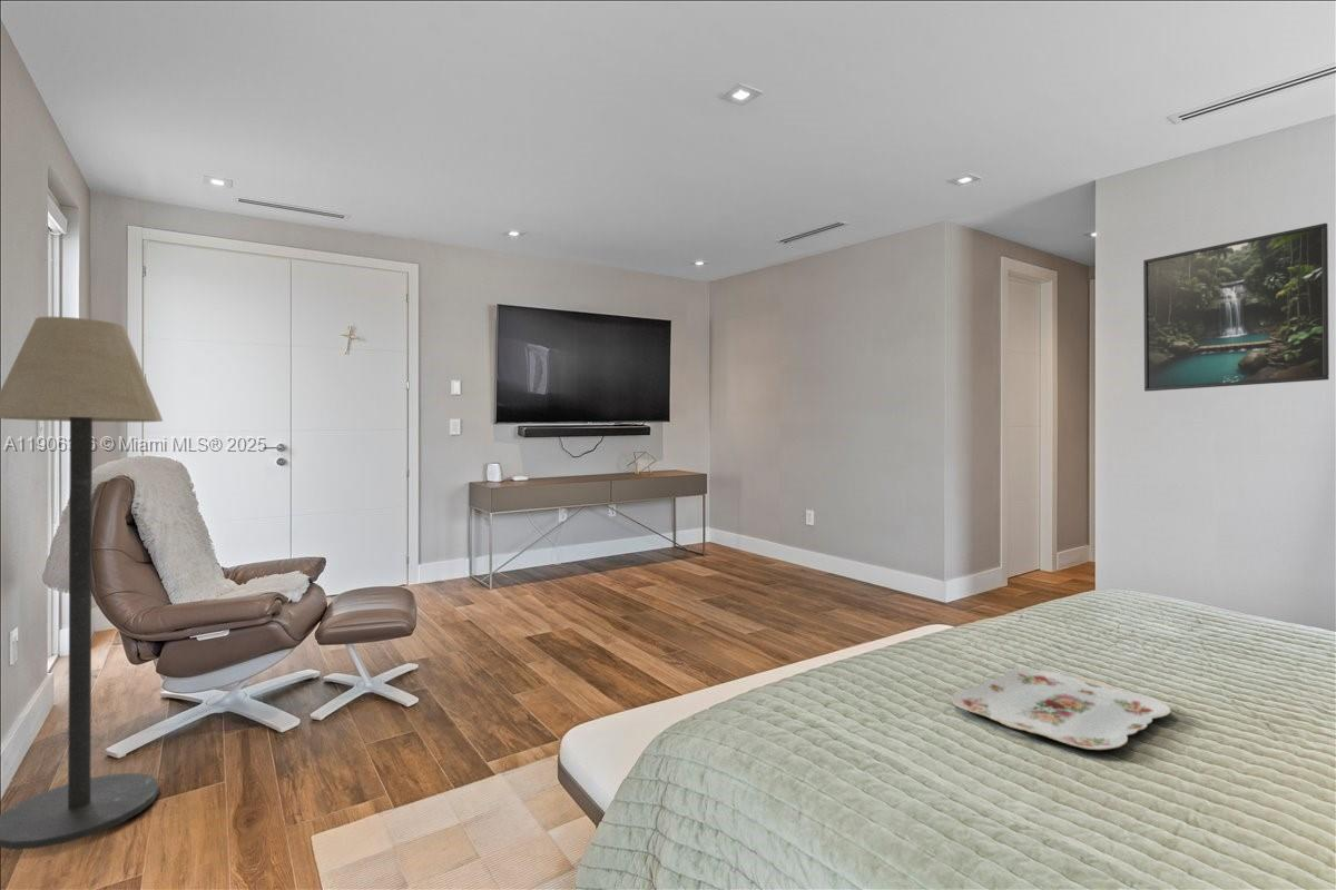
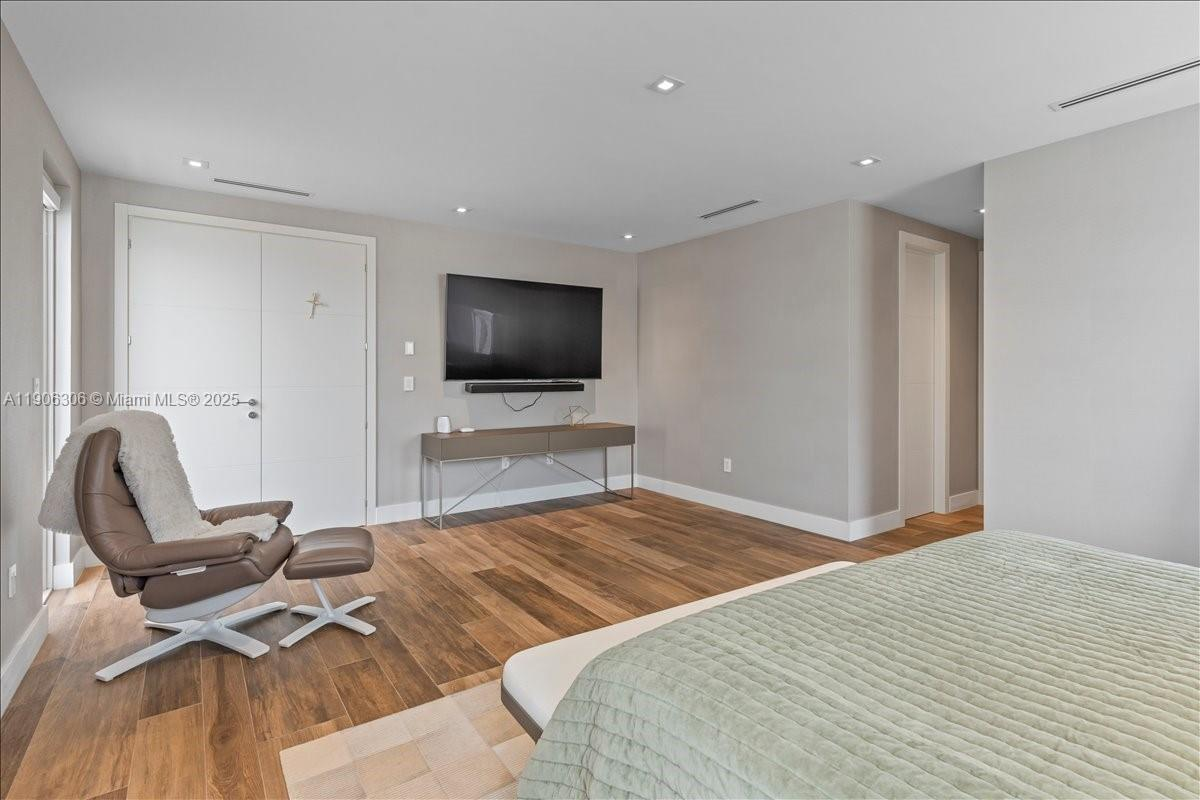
- floor lamp (80, 566)
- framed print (1228, 314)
- serving tray (1058, 705)
